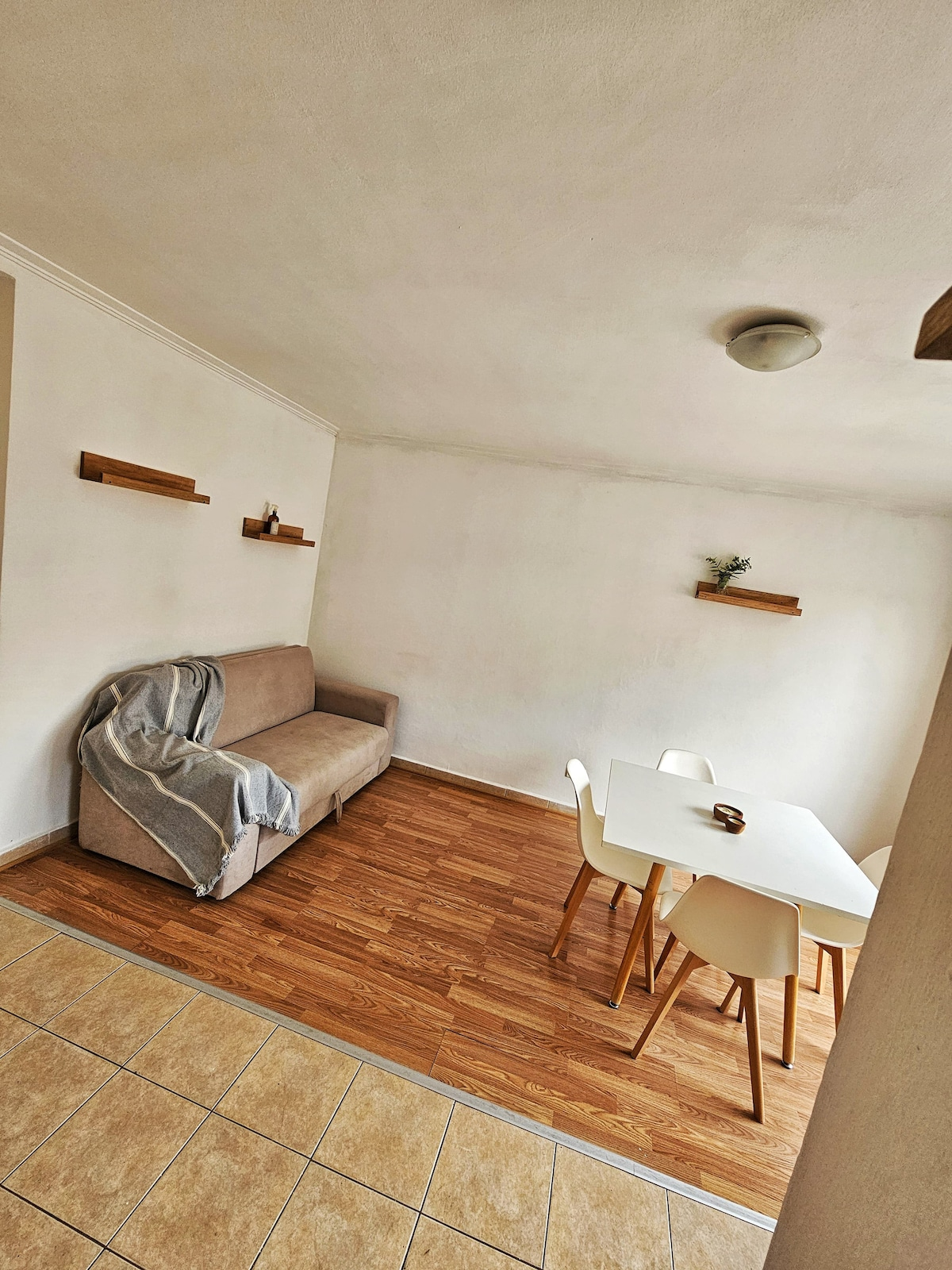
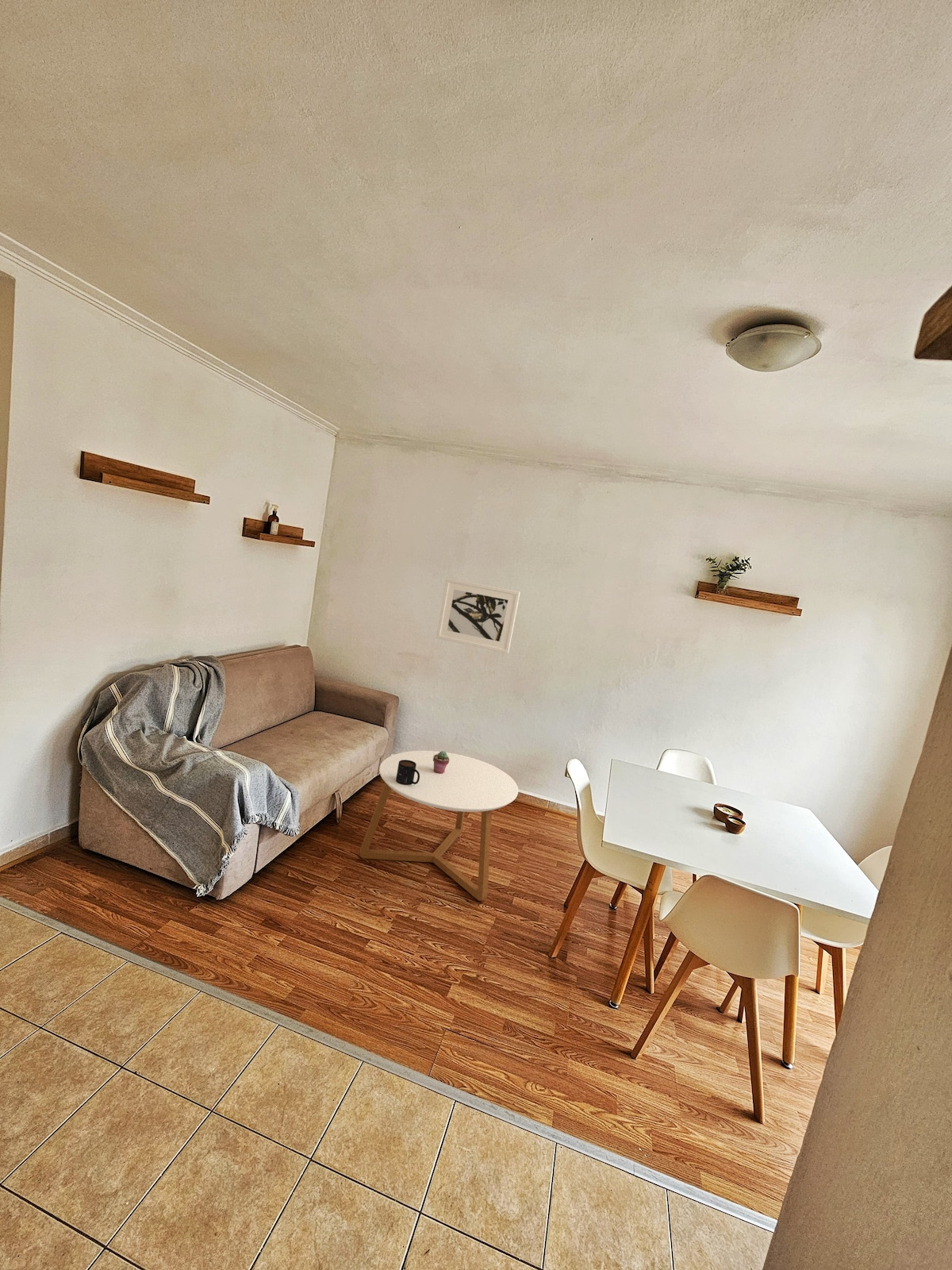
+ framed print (477, 615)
+ mug (409, 773)
+ coffee table (440, 808)
+ potted succulent (440, 761)
